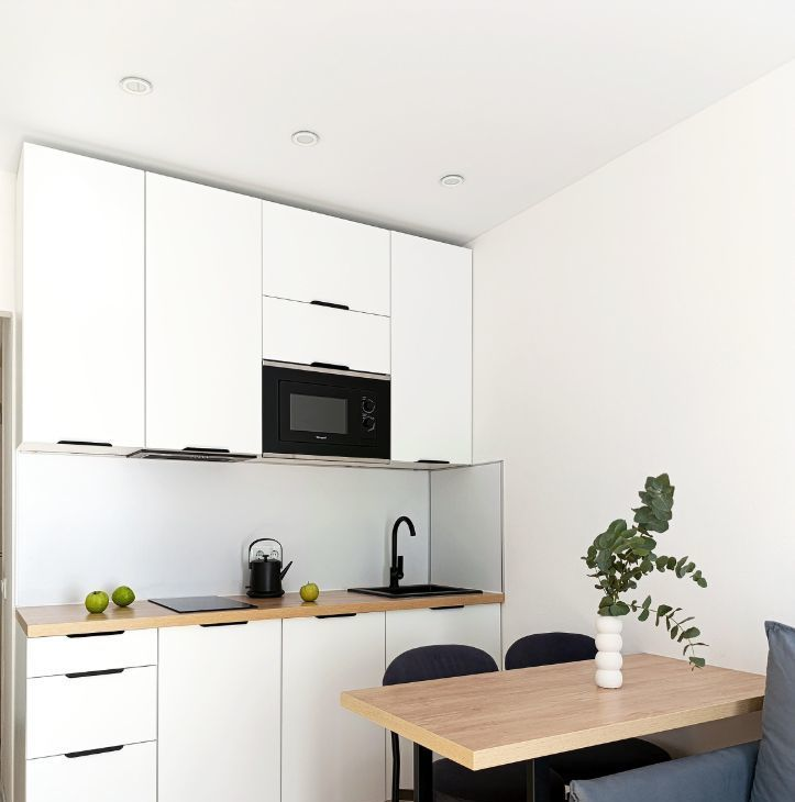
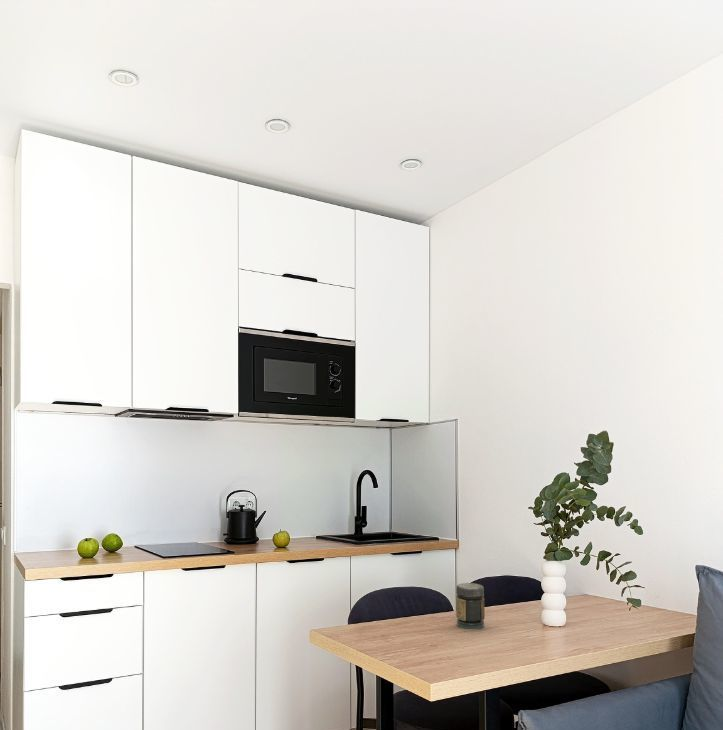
+ jar (470, 605)
